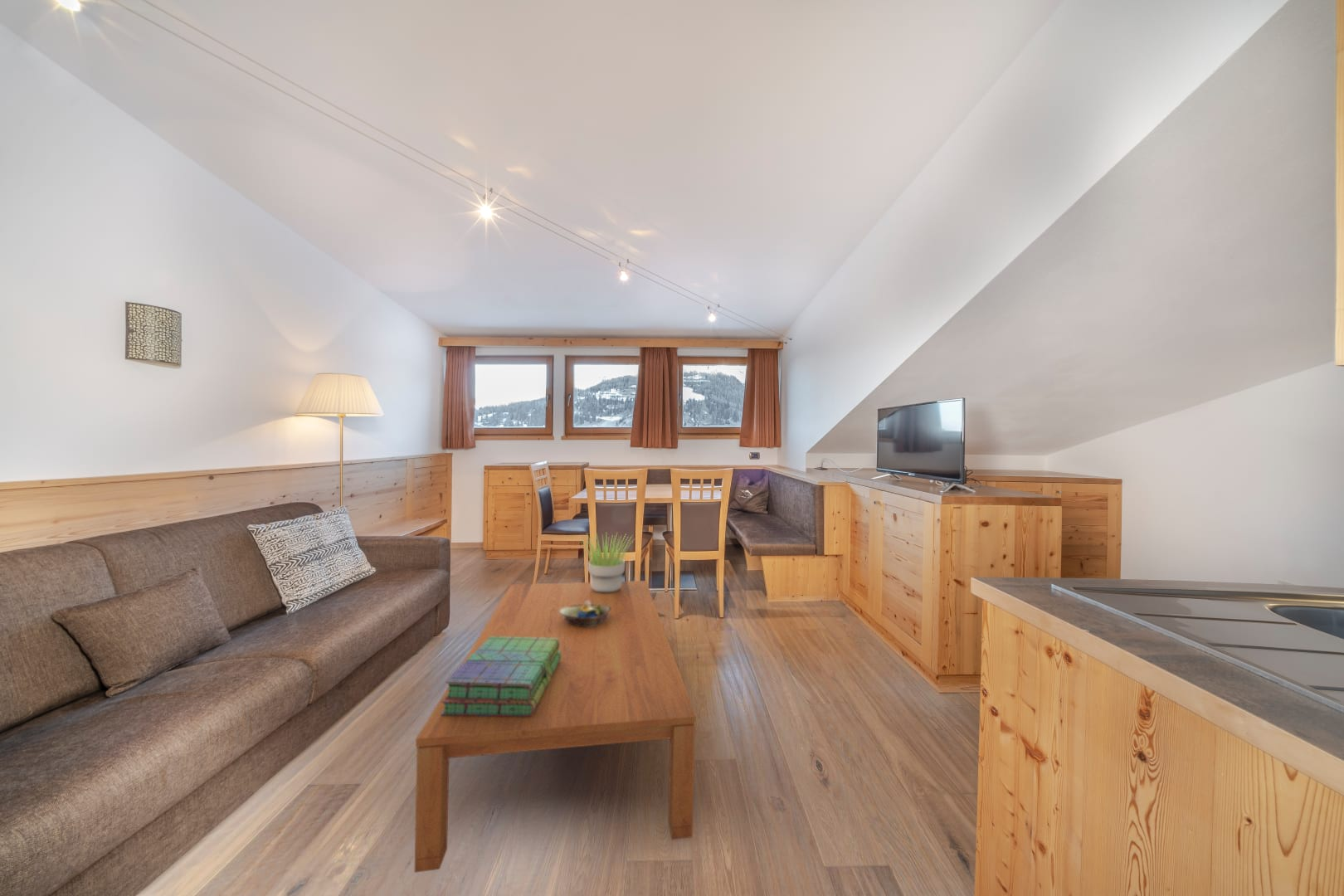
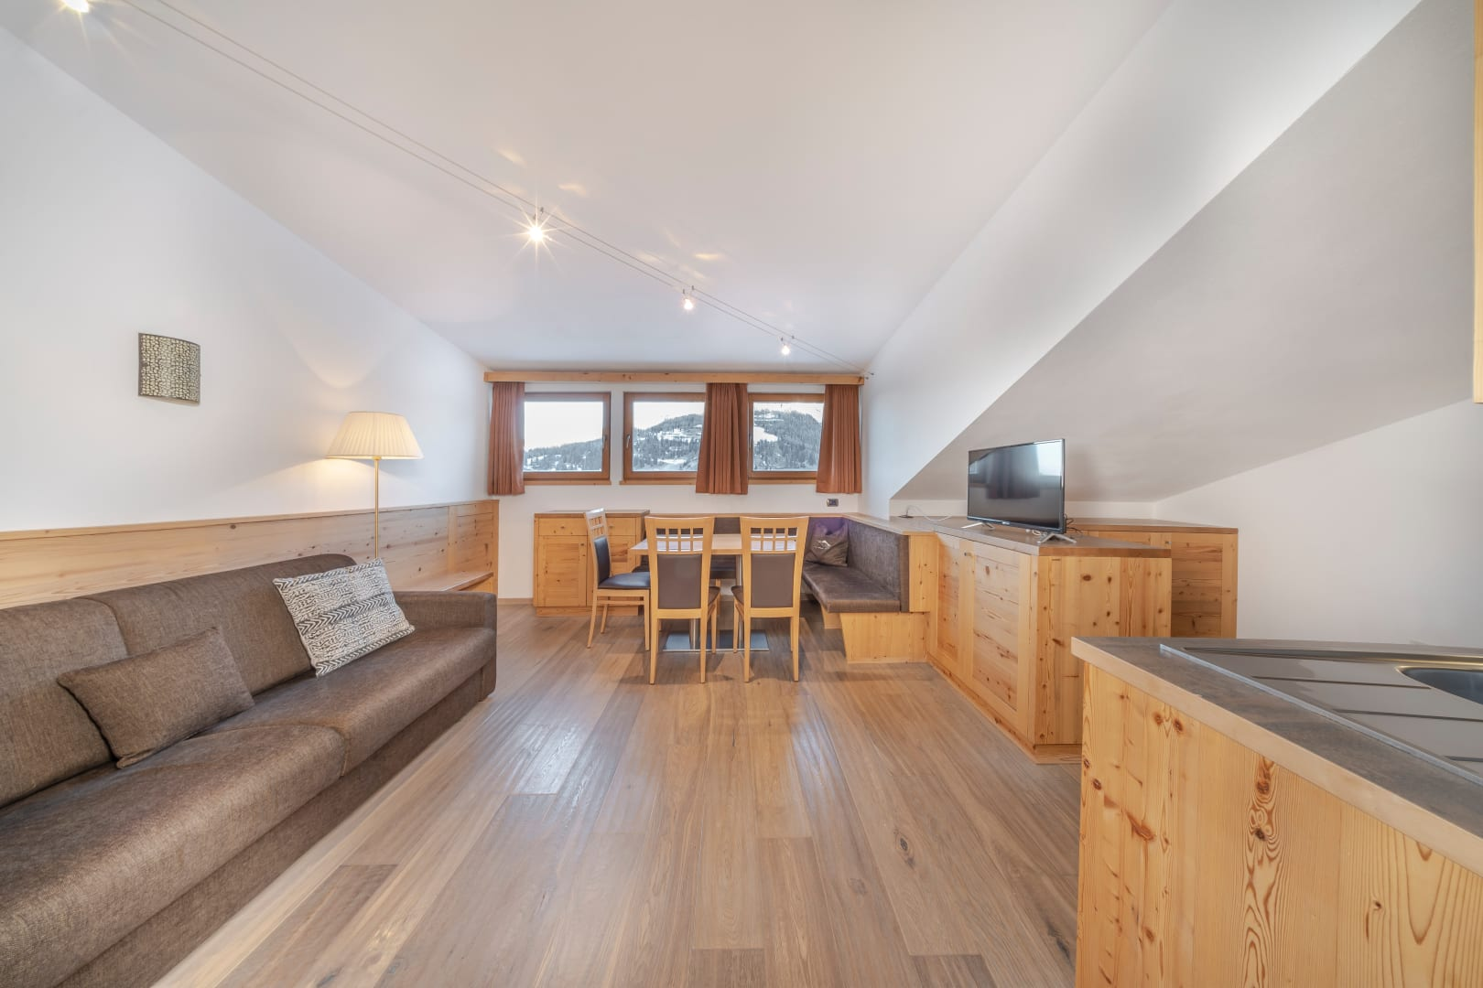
- decorative bowl (592, 609)
- potted plant (606, 562)
- coffee table (573, 671)
- stack of books (508, 670)
